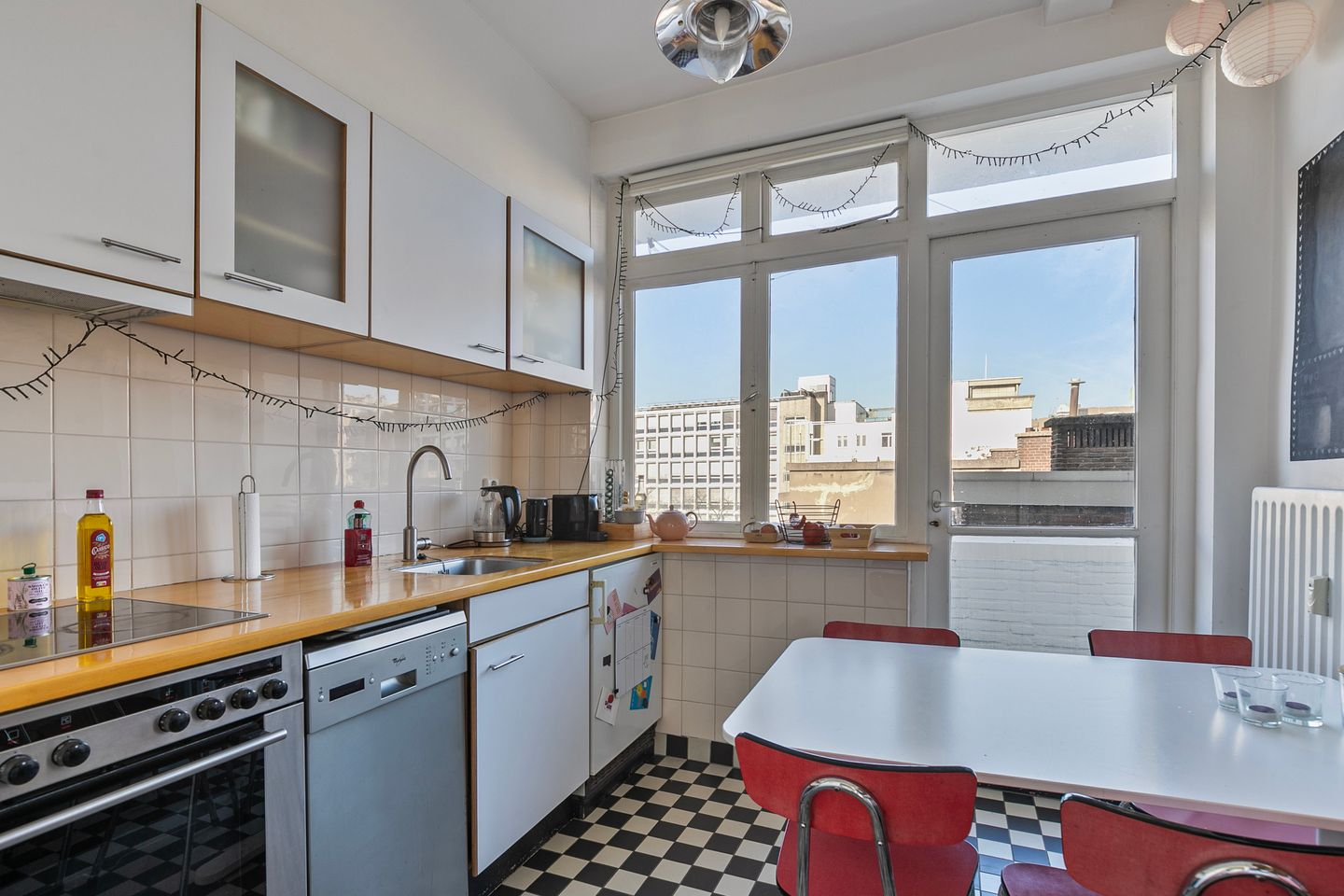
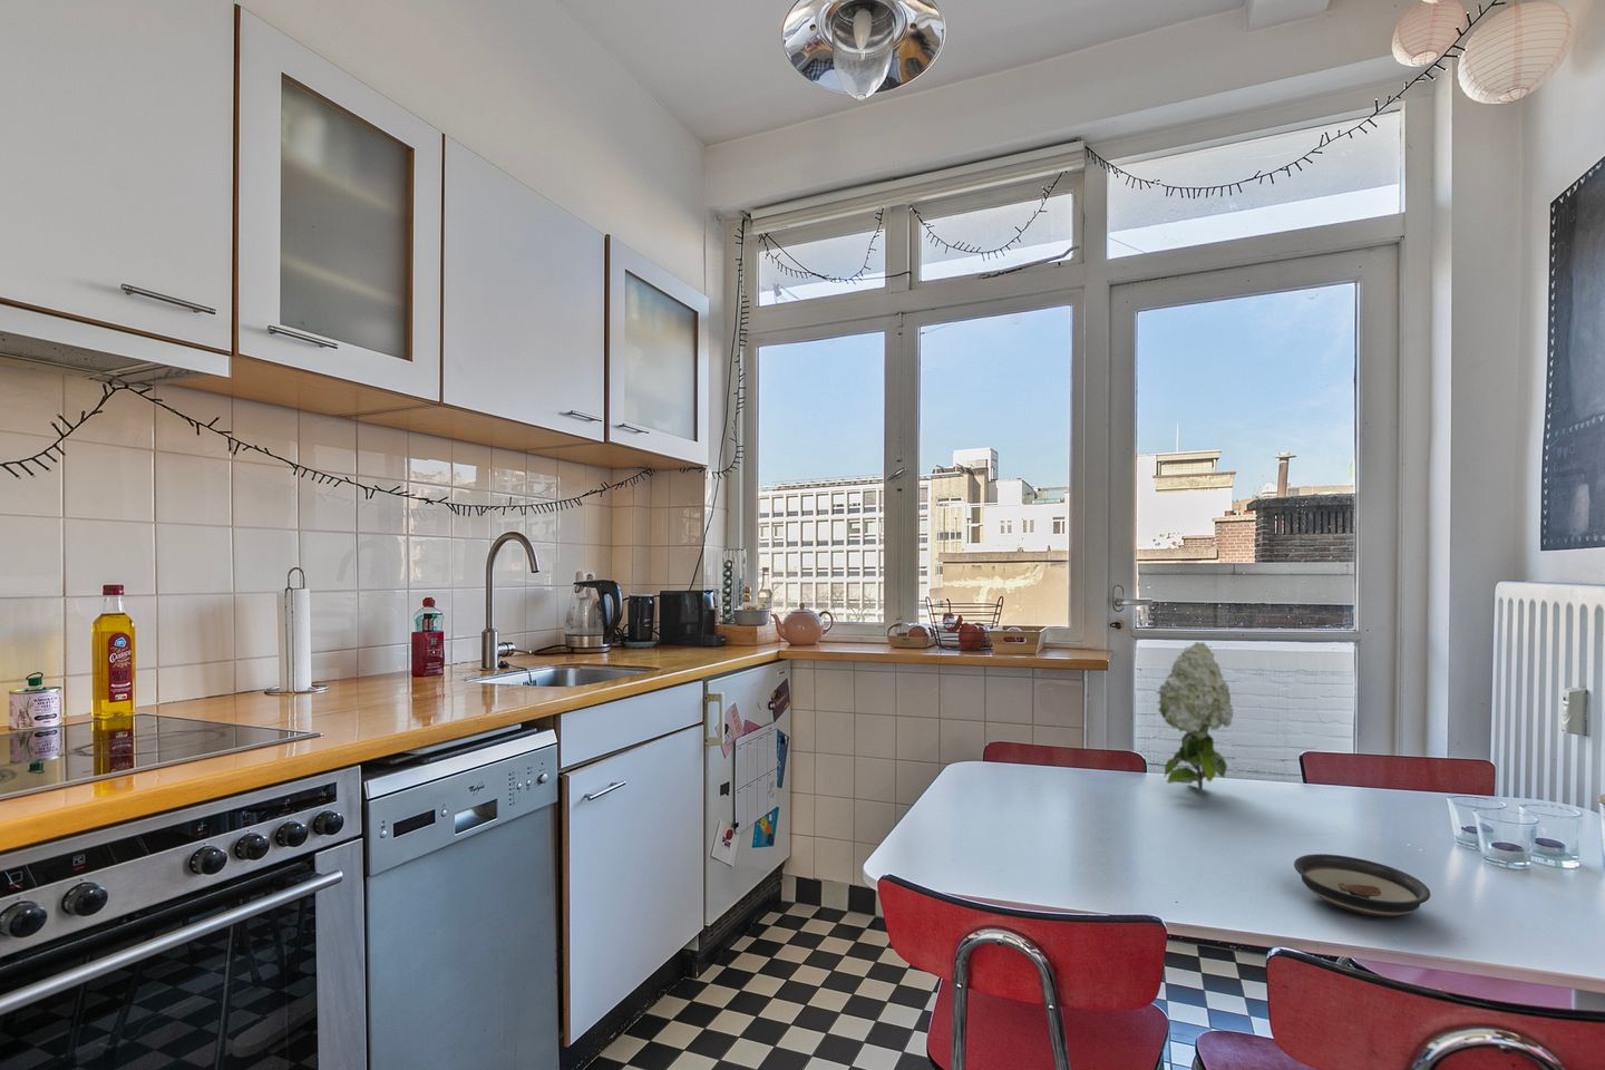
+ saucer (1359, 890)
+ flower (1194, 718)
